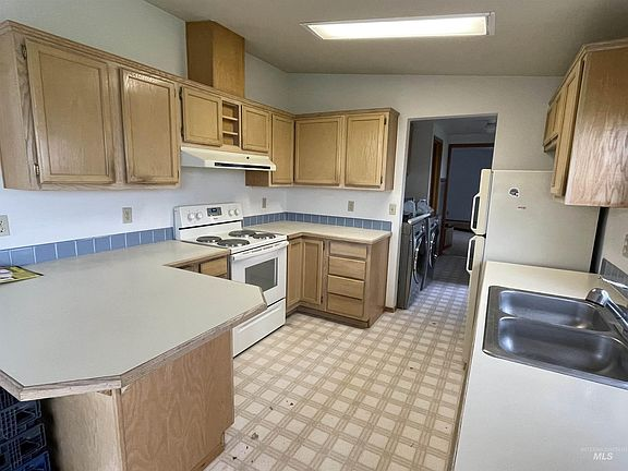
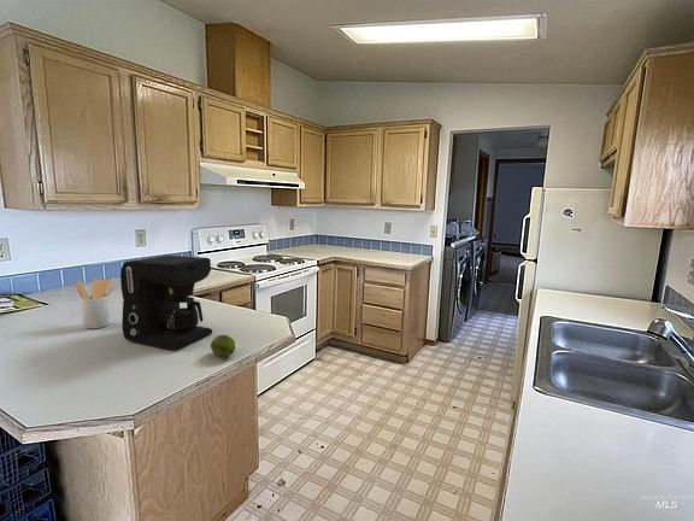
+ utensil holder (98, 302)
+ coffee maker (170, 298)
+ fruit (223, 345)
